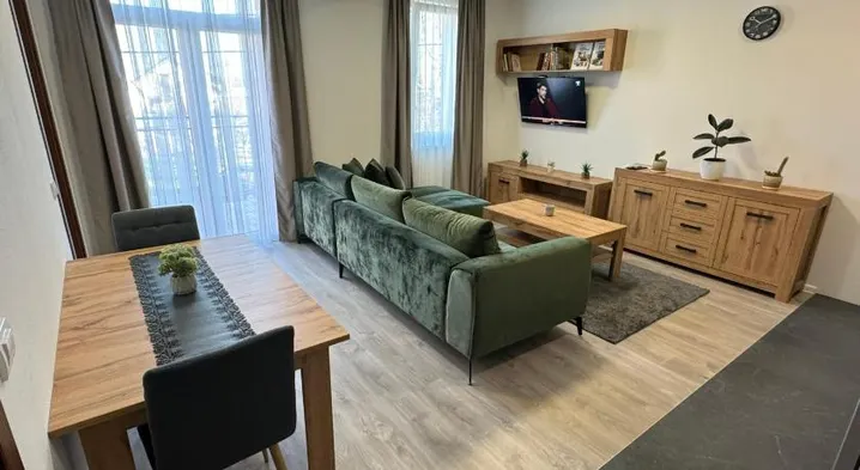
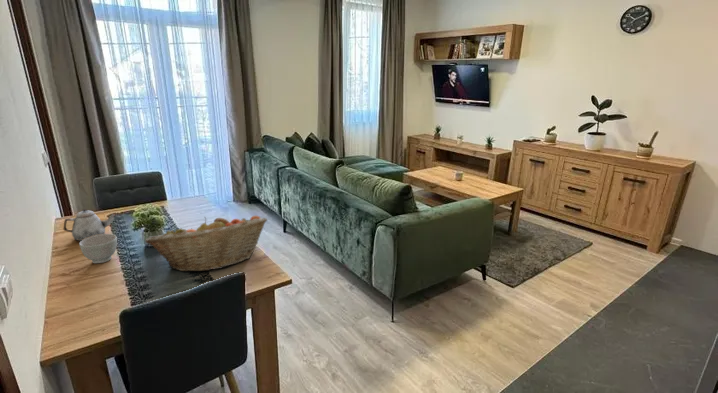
+ bowl (100, 249)
+ teapot (90, 222)
+ fruit basket (211, 237)
